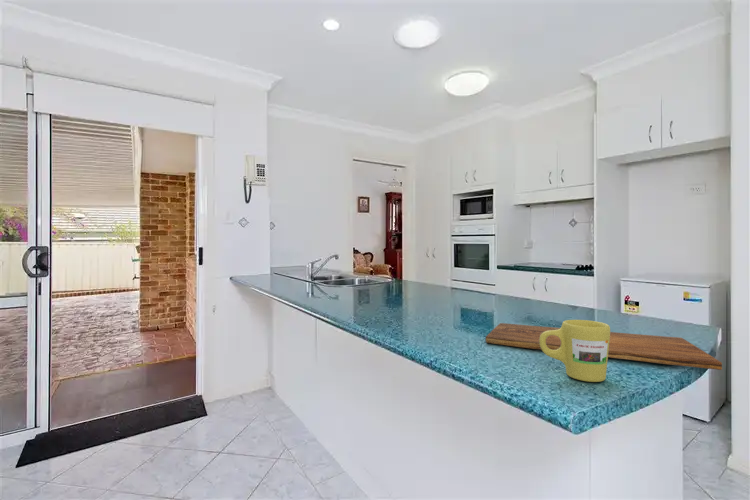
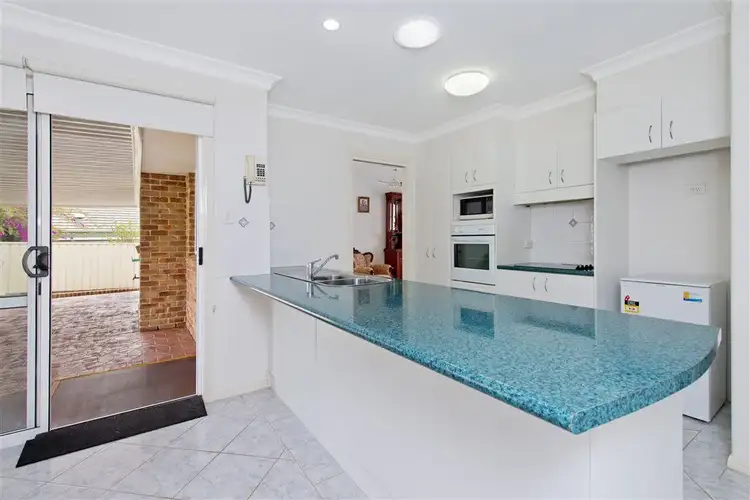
- cutting board (609, 341)
- mug (573, 349)
